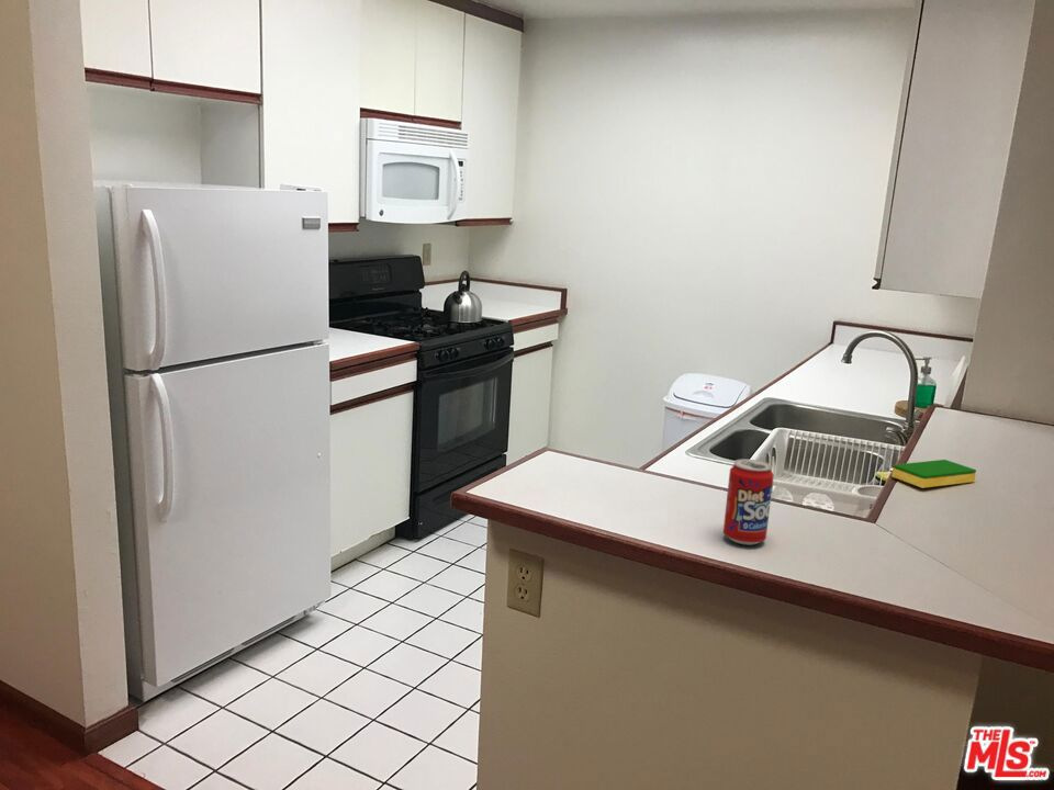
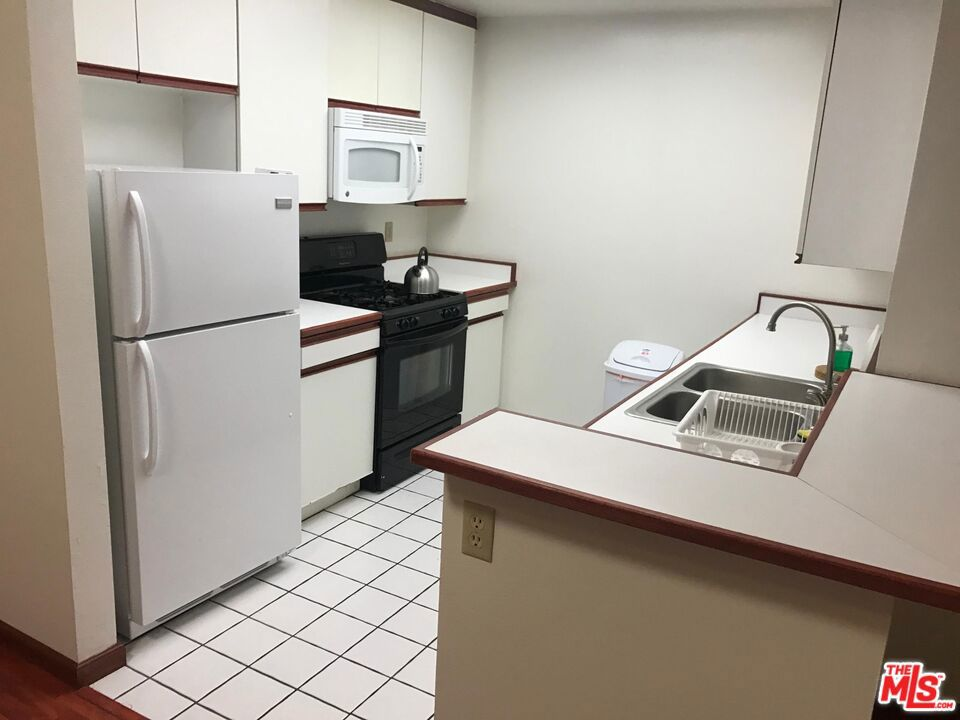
- beverage can (748, 501)
- dish sponge (933, 473)
